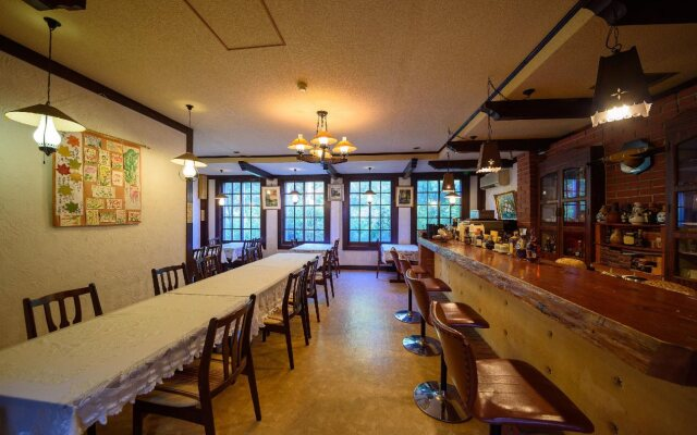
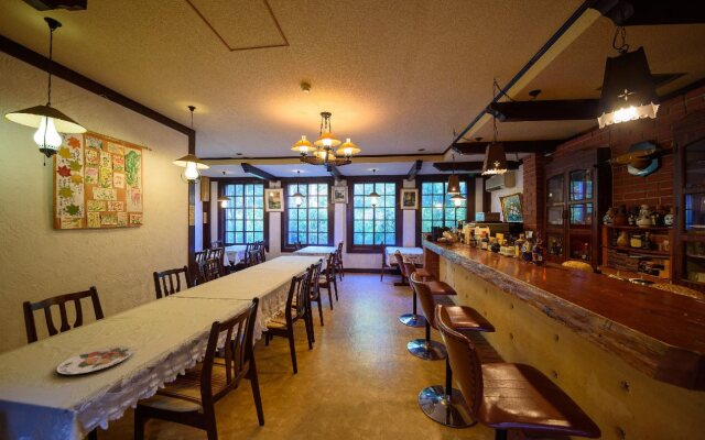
+ plate (97, 359)
